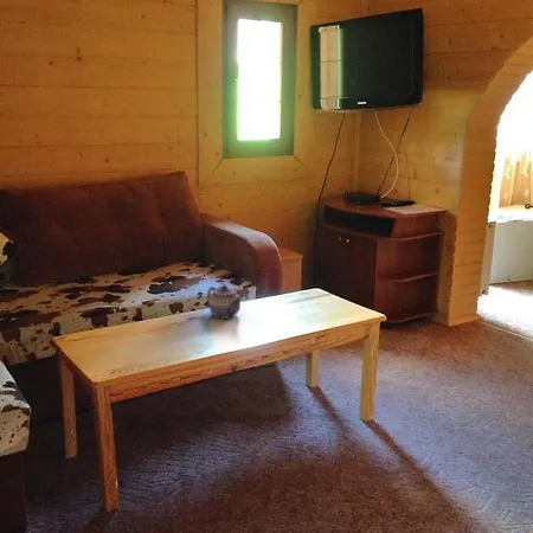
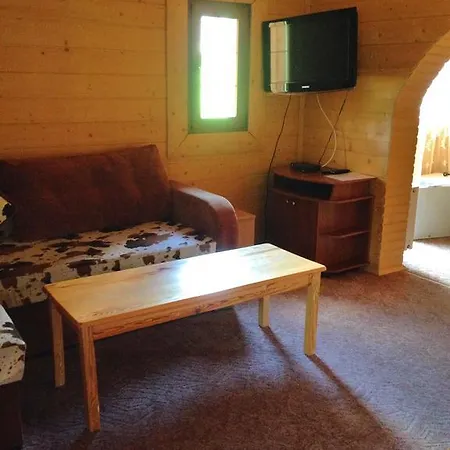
- teapot (224, 300)
